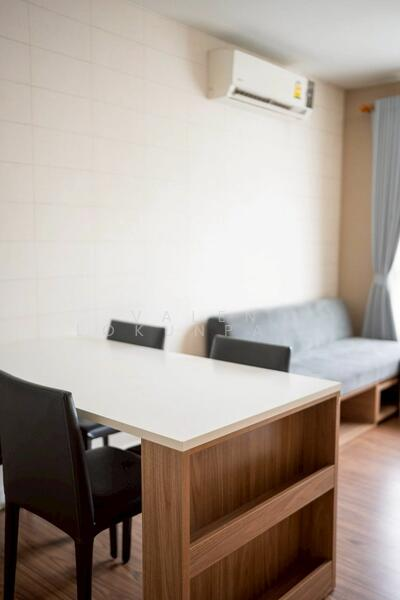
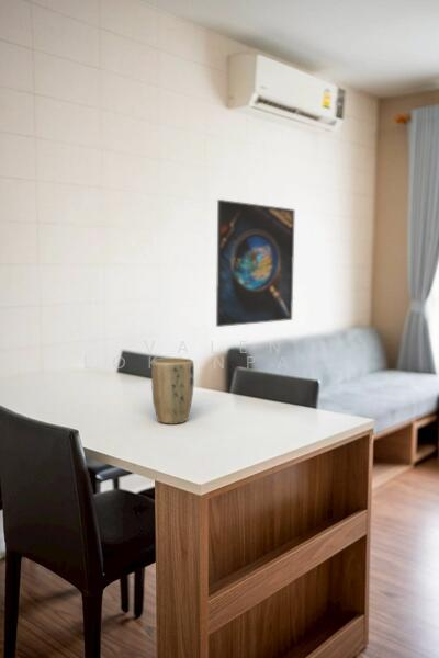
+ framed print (257, 264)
+ plant pot (172, 390)
